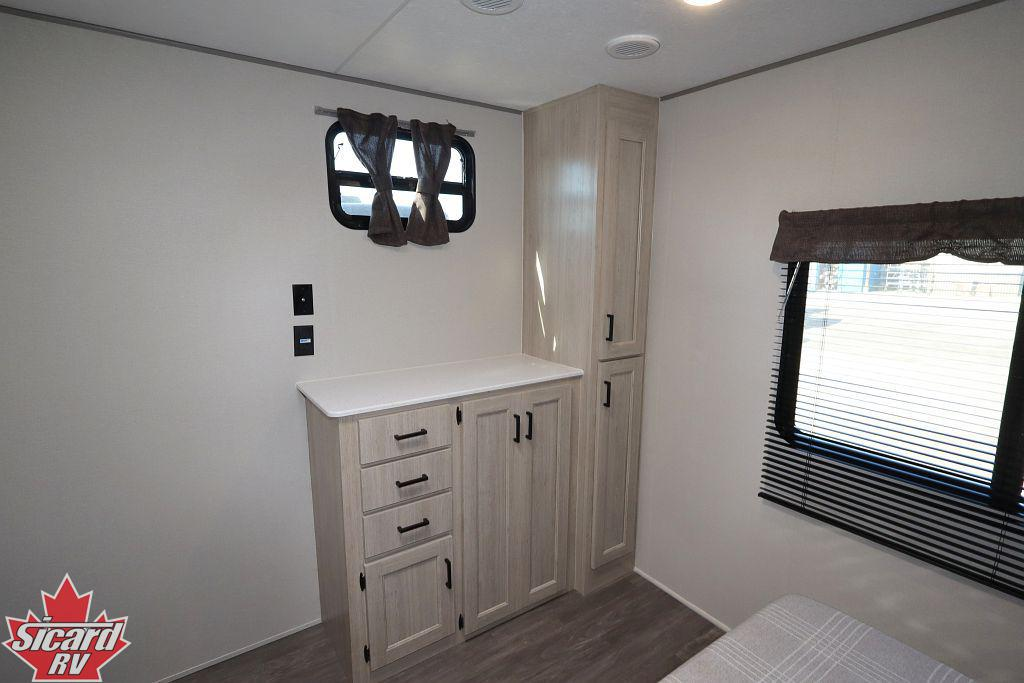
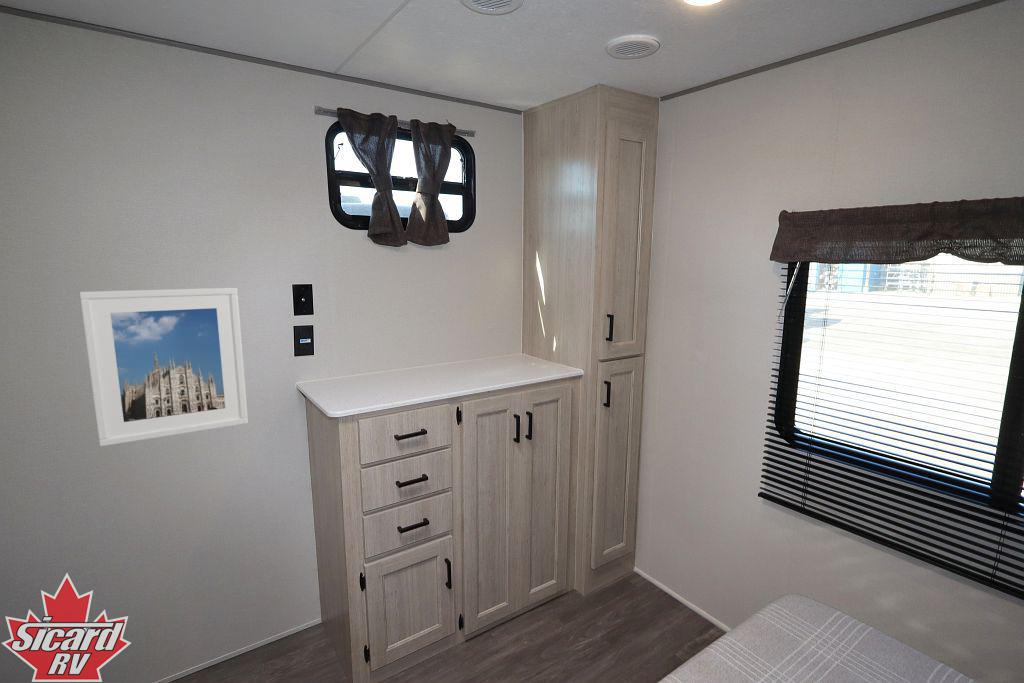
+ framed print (171, 363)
